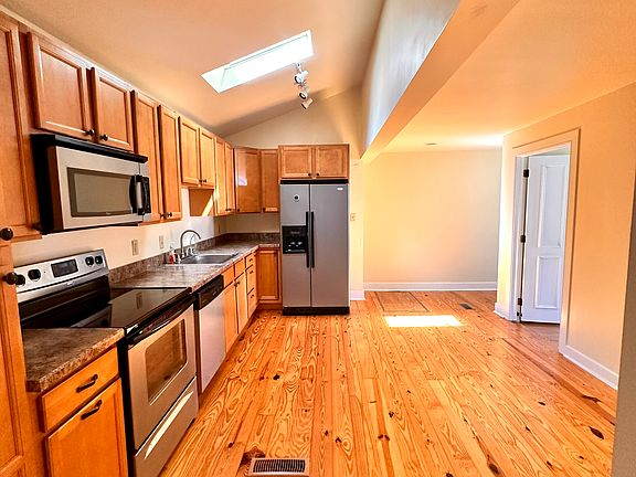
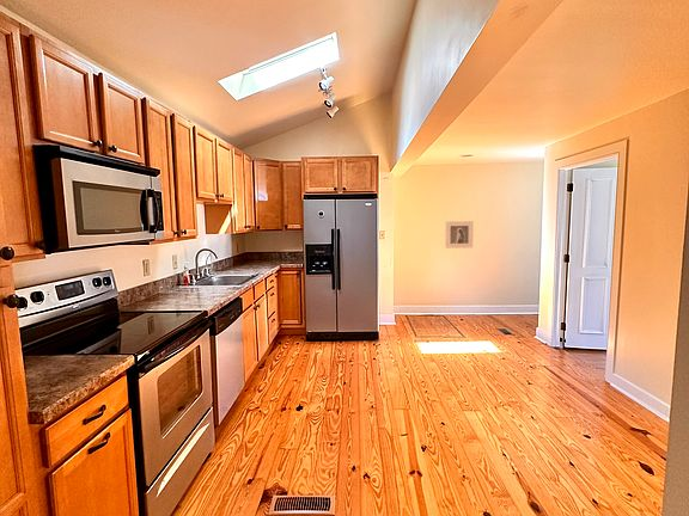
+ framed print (458, 234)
